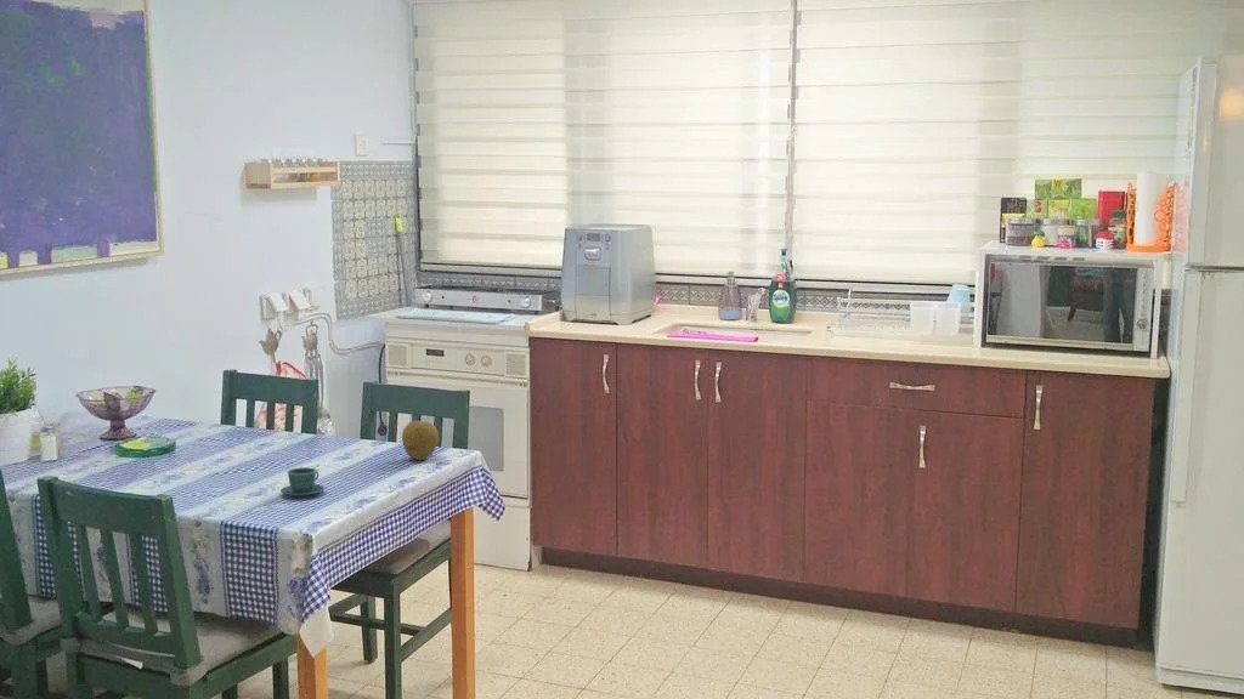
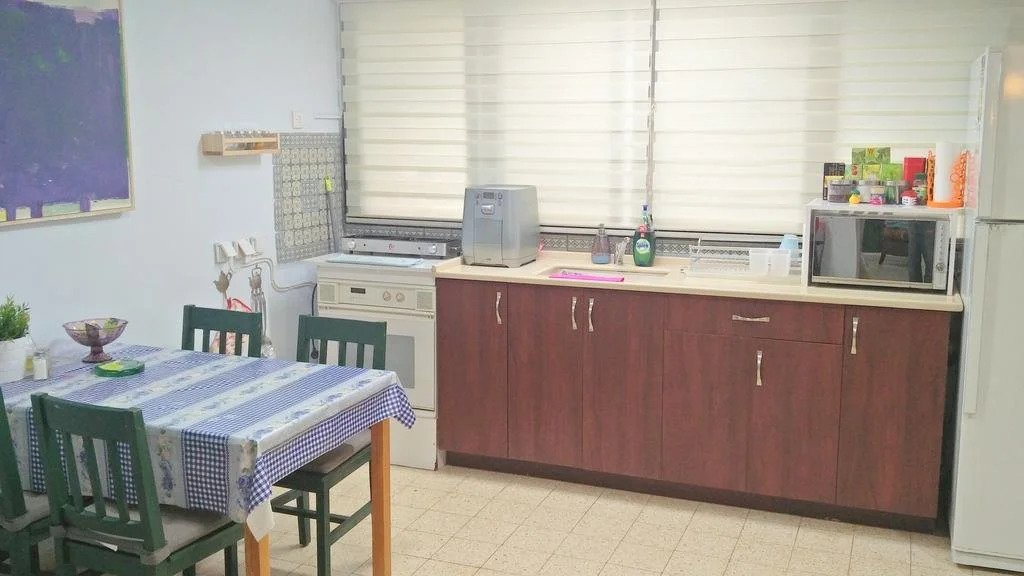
- teacup (302, 482)
- fruit (420, 439)
